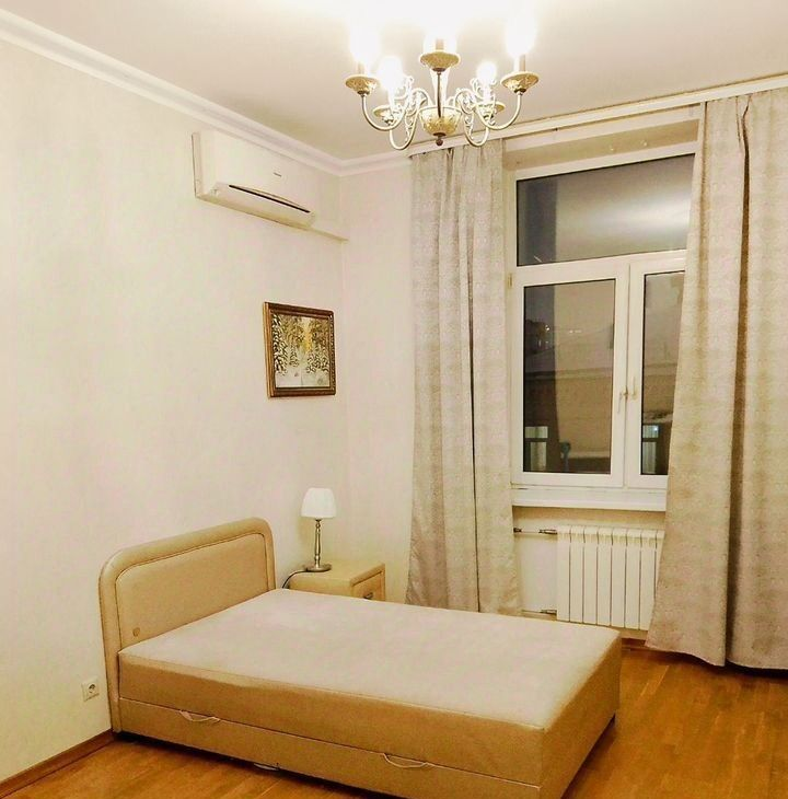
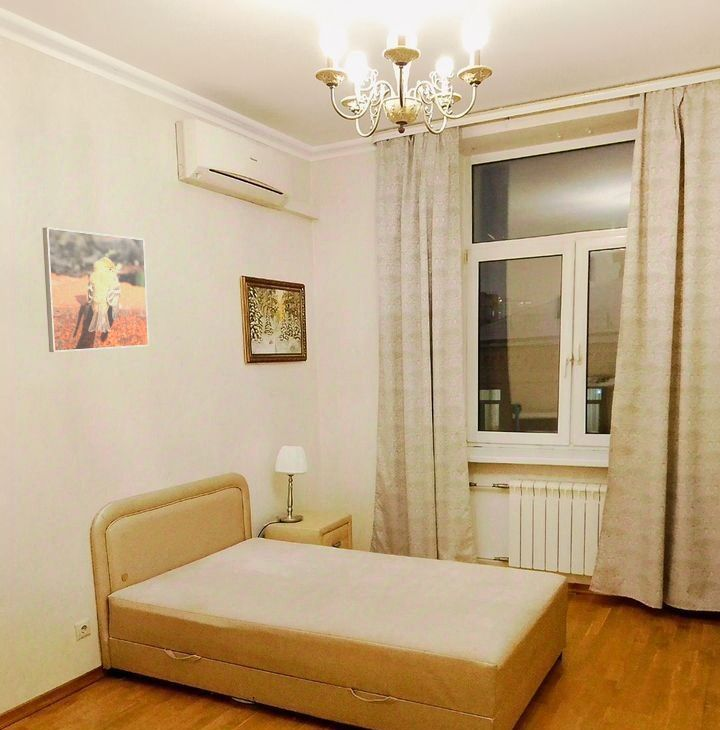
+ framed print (99, 291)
